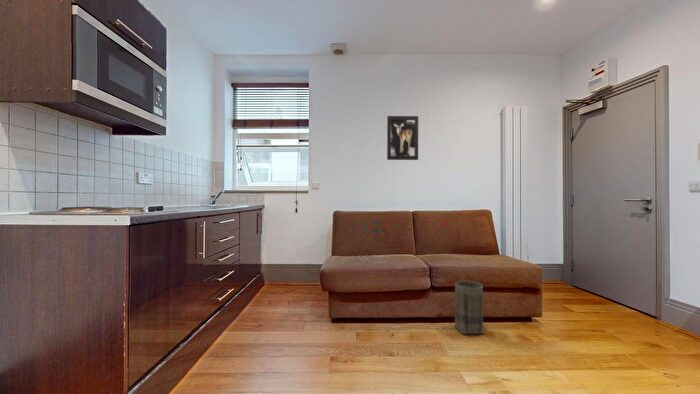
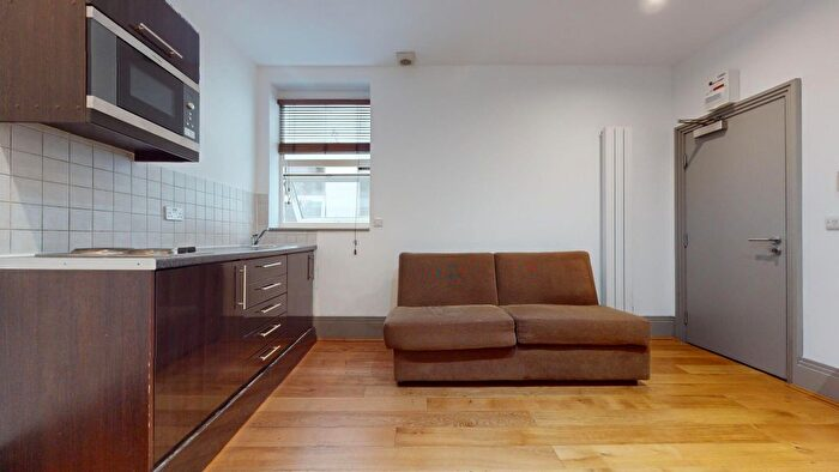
- basket (468, 307)
- wall art (402, 138)
